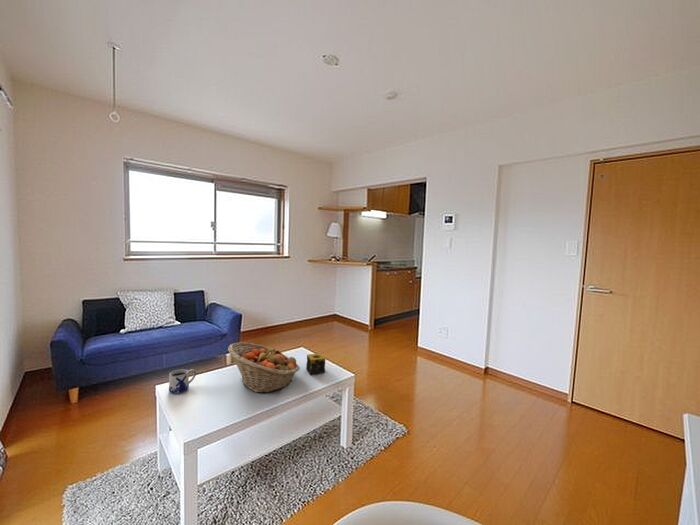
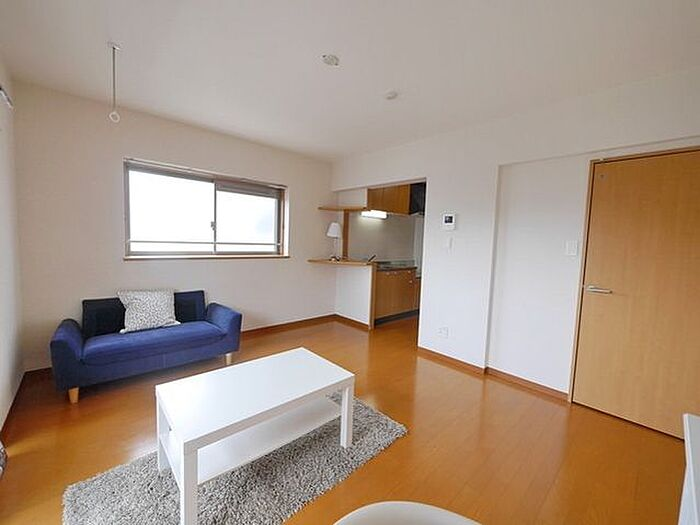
- candle (315, 363)
- mug (181, 380)
- fruit basket (263, 363)
